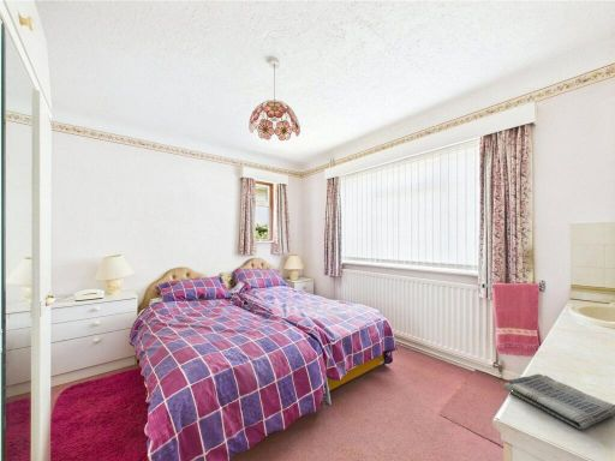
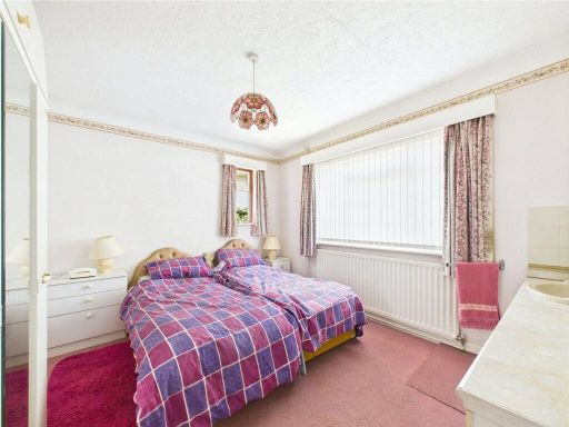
- dish towel (556, 395)
